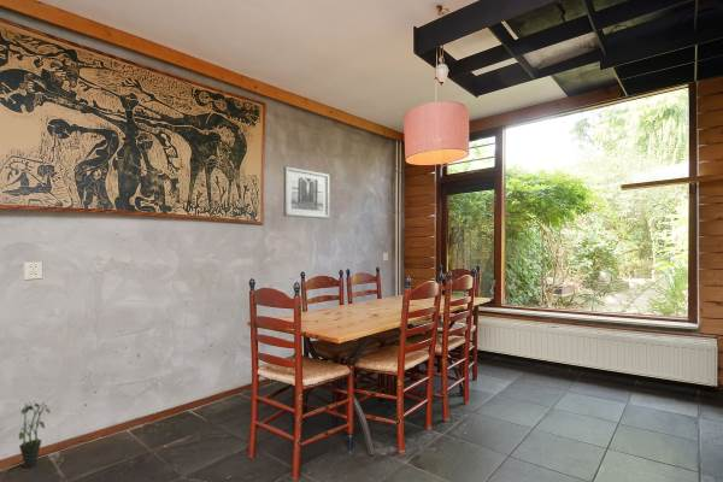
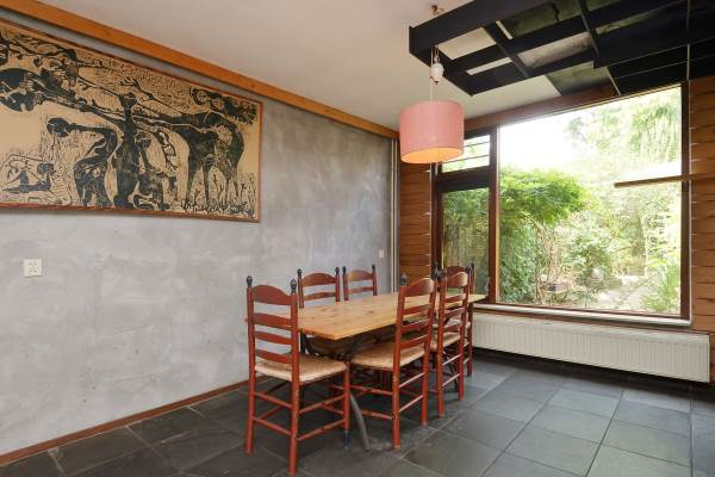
- potted plant (34, 433)
- wall art (307, 194)
